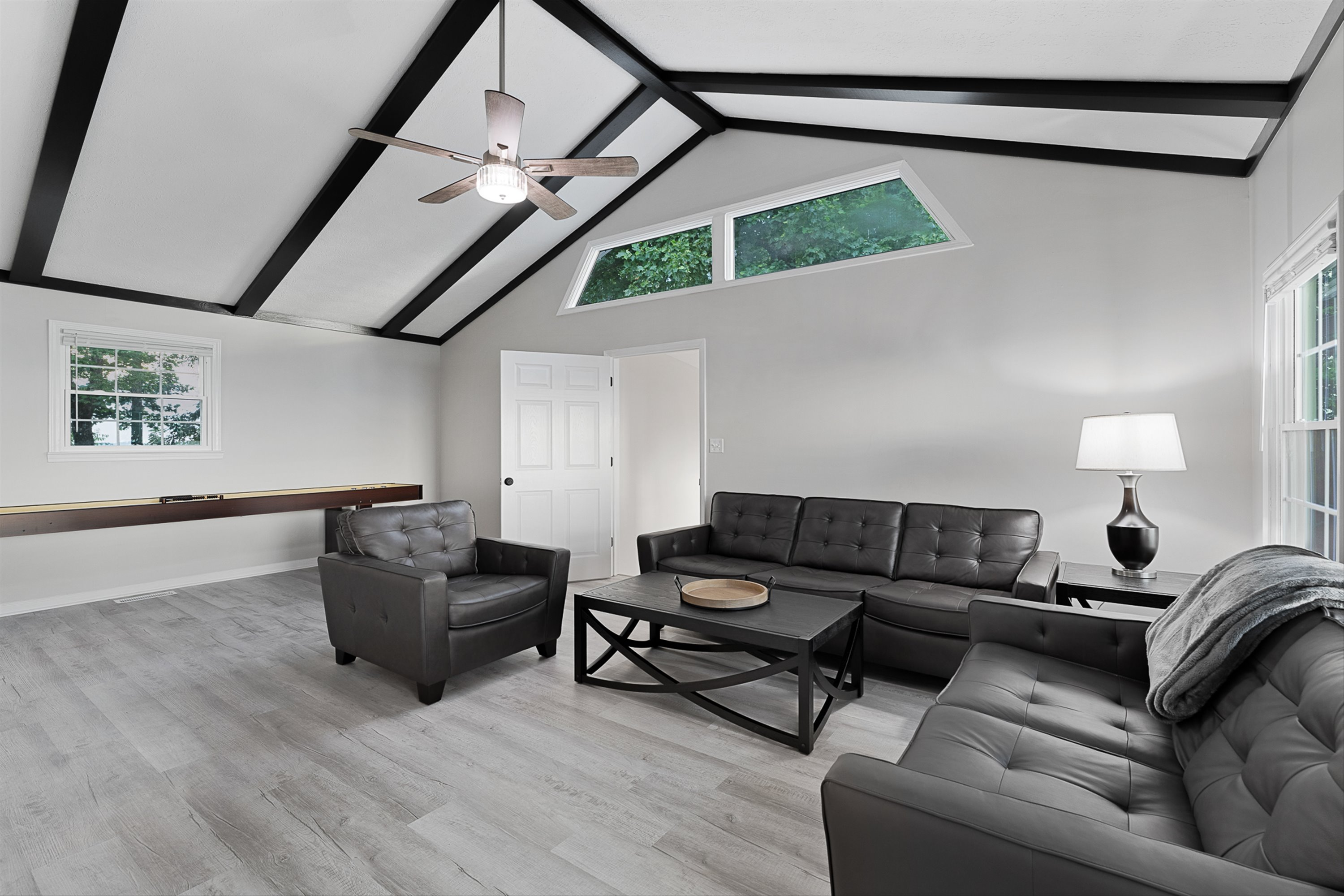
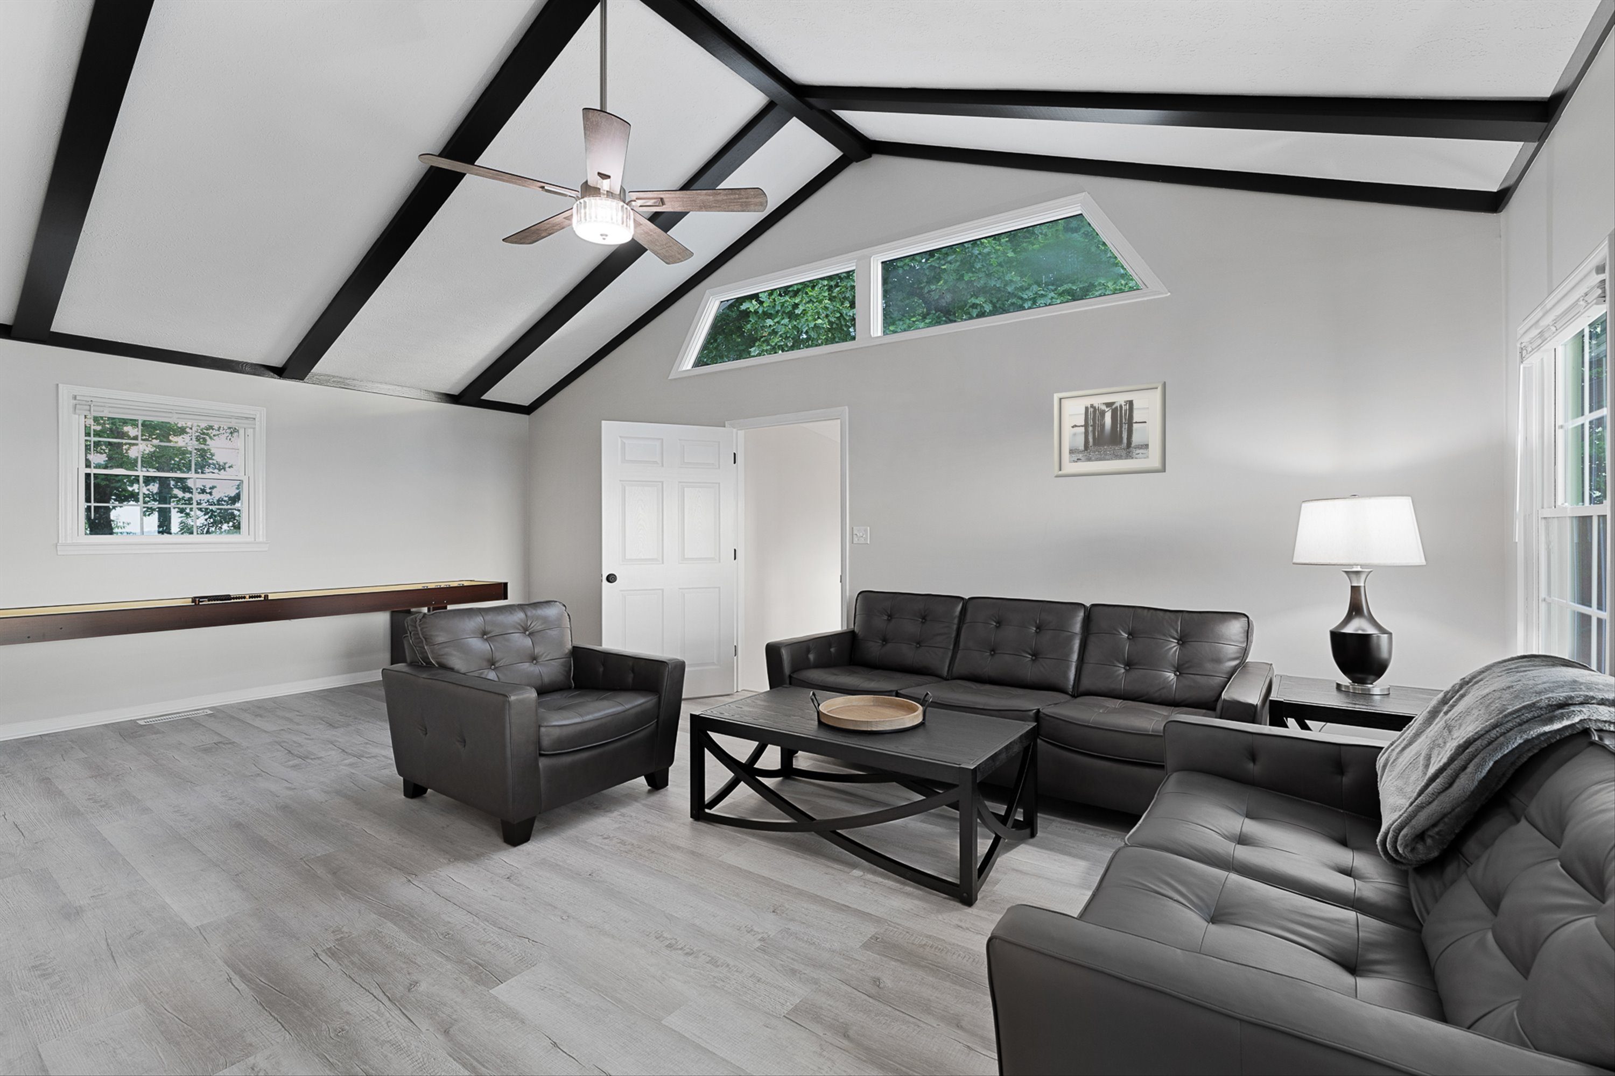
+ wall art (1108, 431)
